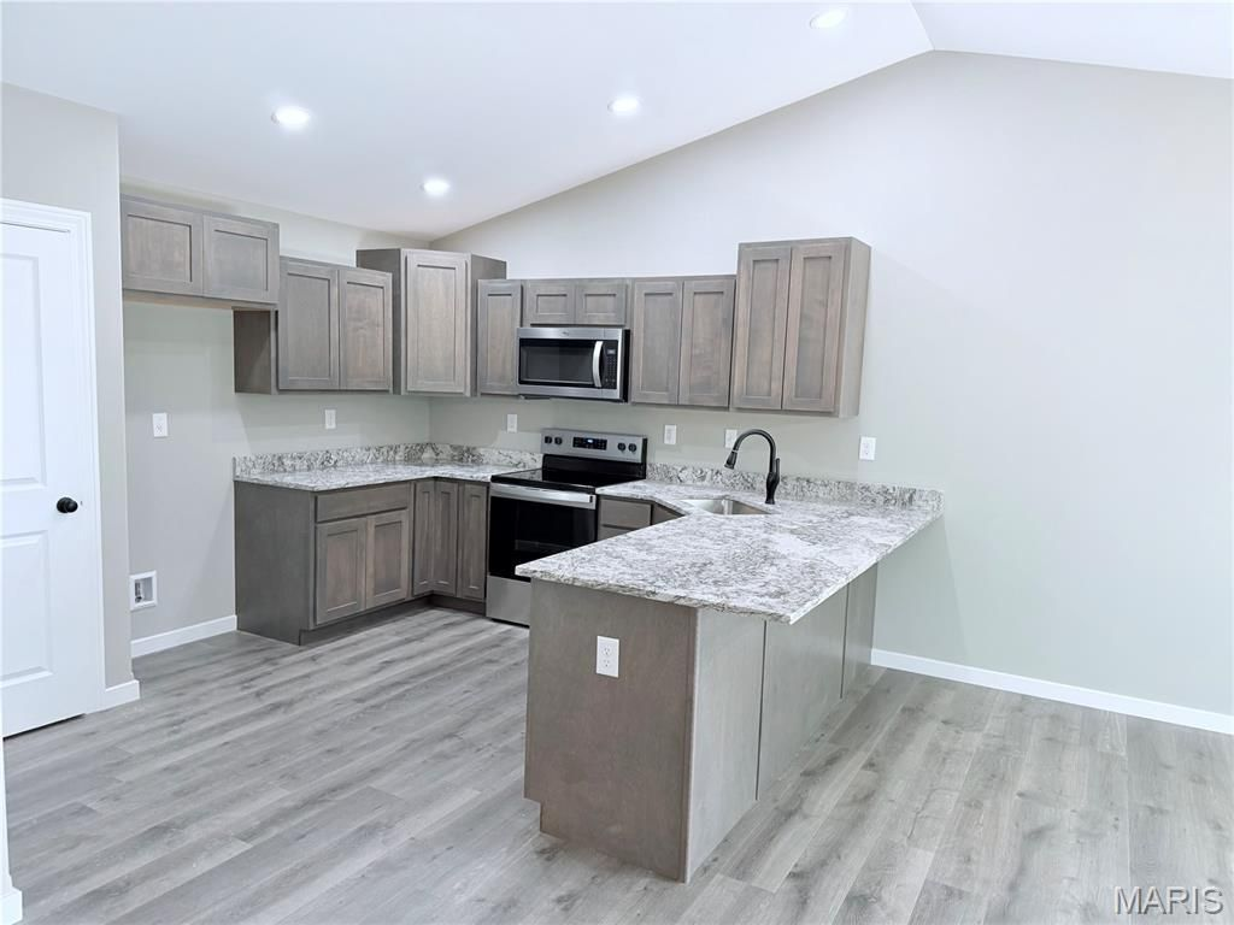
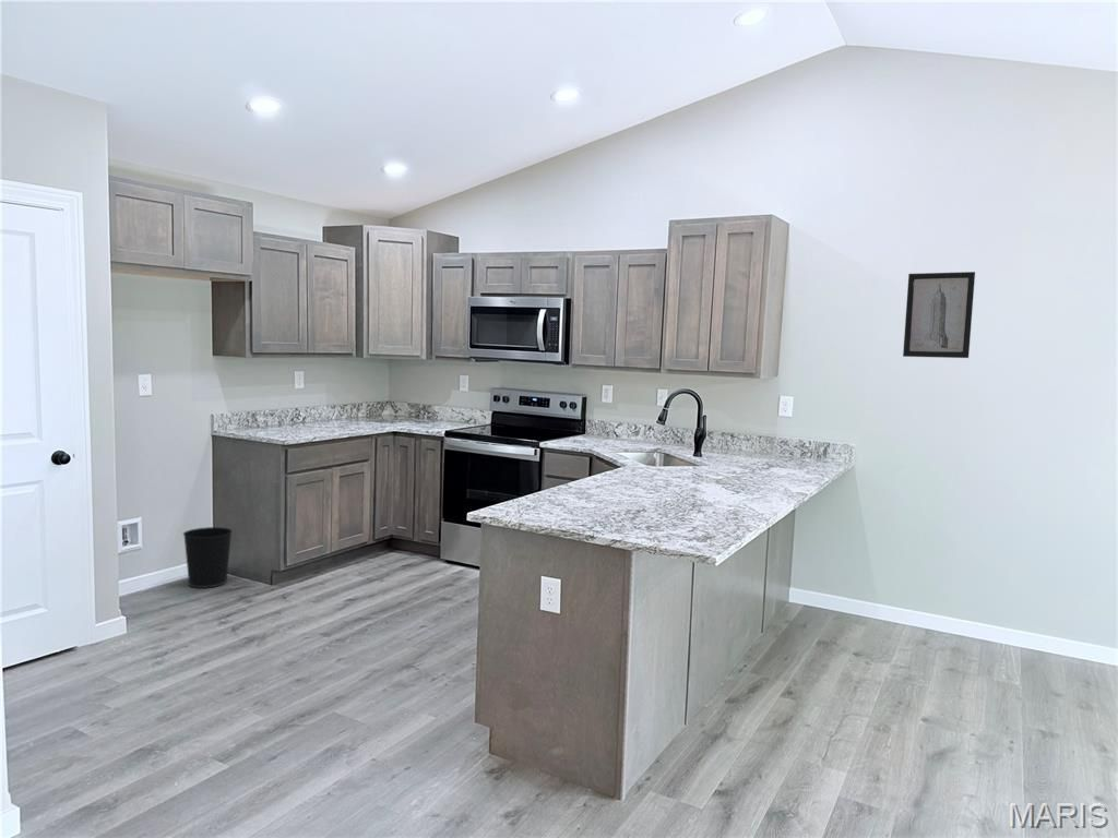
+ wall art (938, 314)
+ wastebasket (207, 556)
